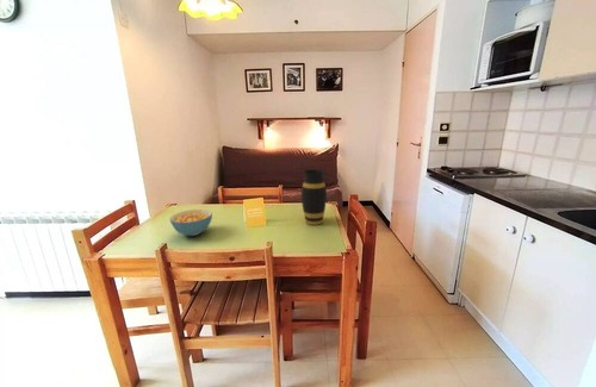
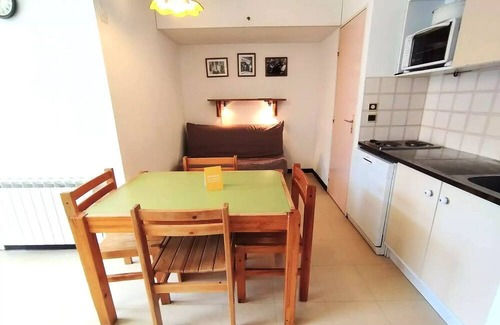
- cereal bowl (192, 224)
- vase (313, 196)
